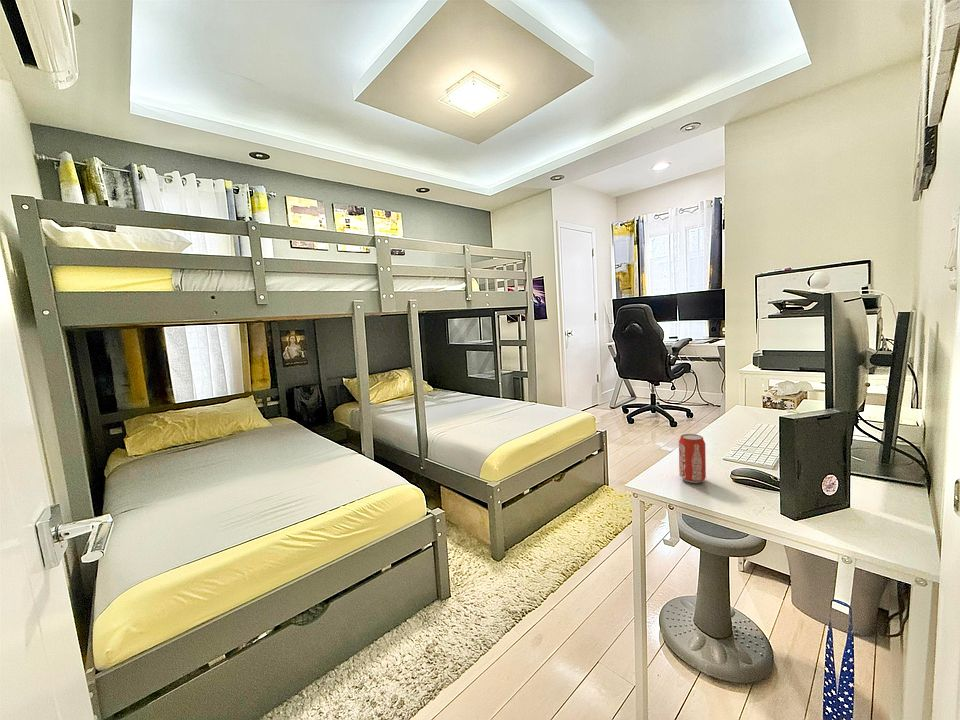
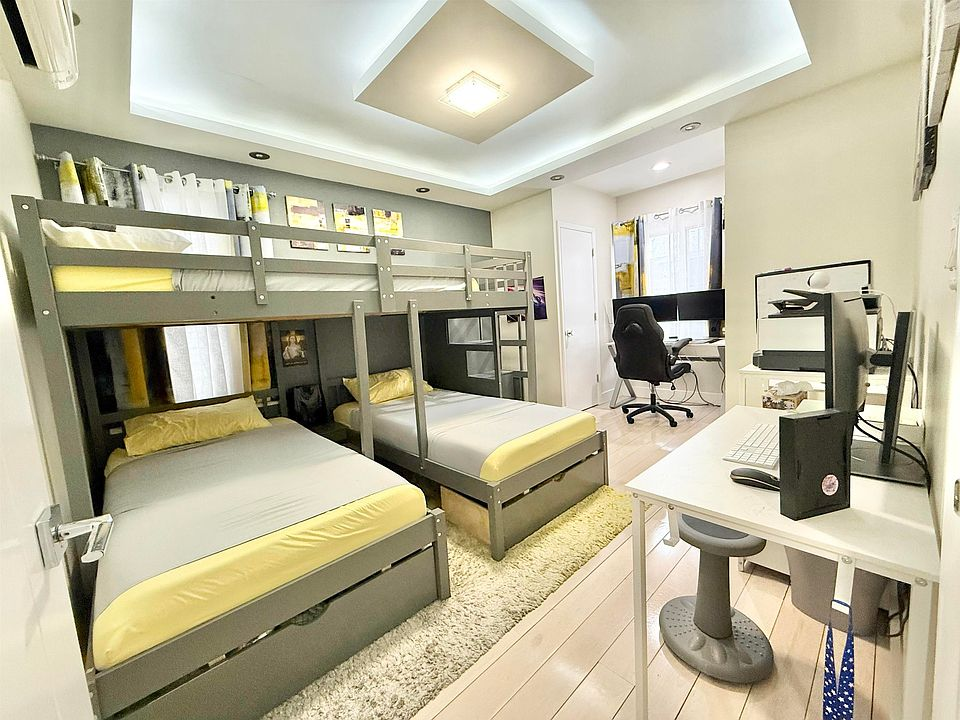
- beverage can (692, 458)
